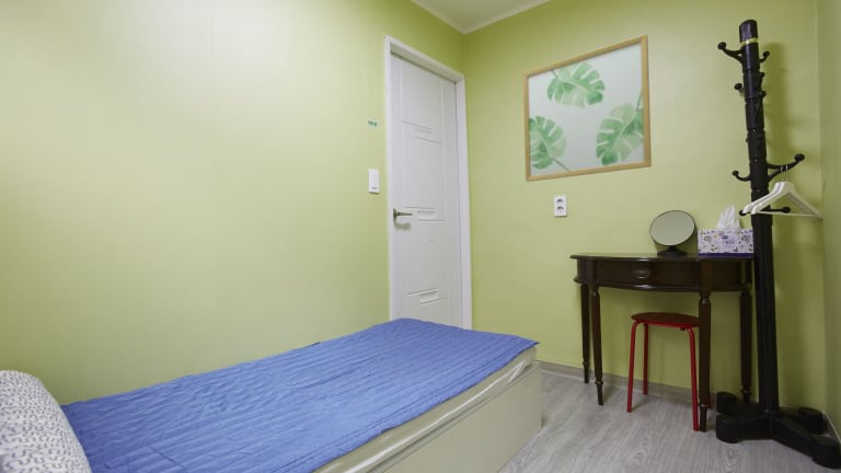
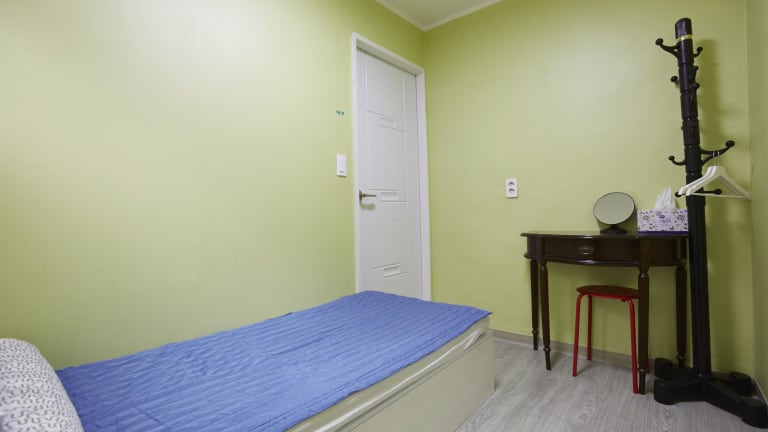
- wall art (580, 115)
